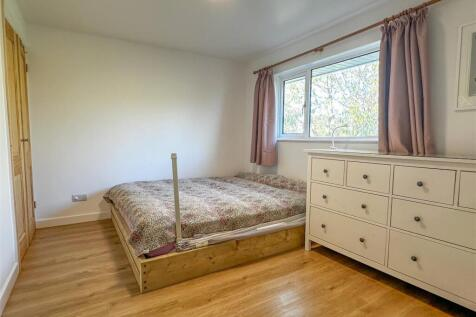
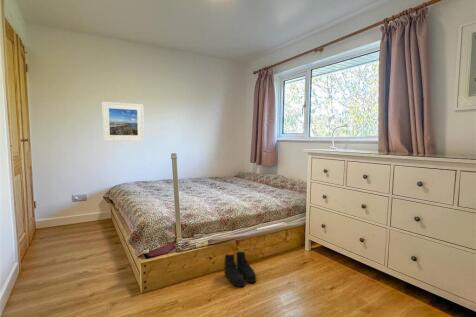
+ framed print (123, 122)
+ boots (239, 266)
